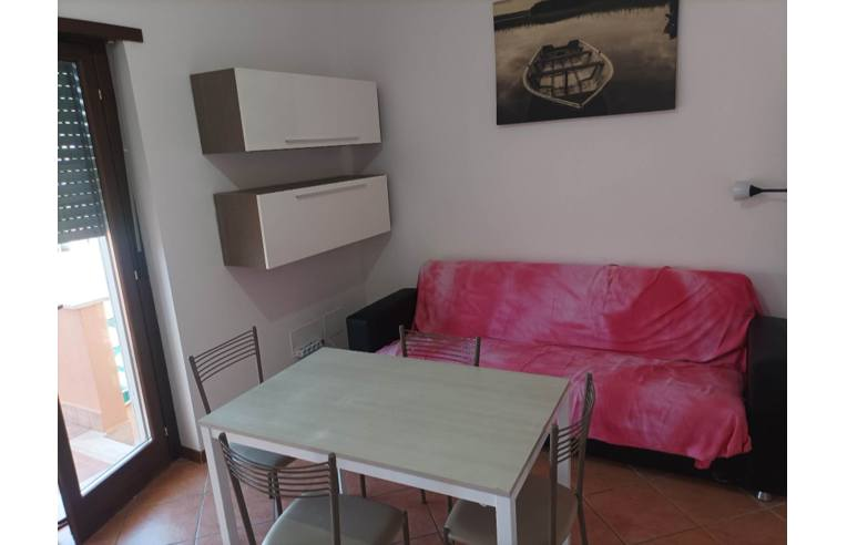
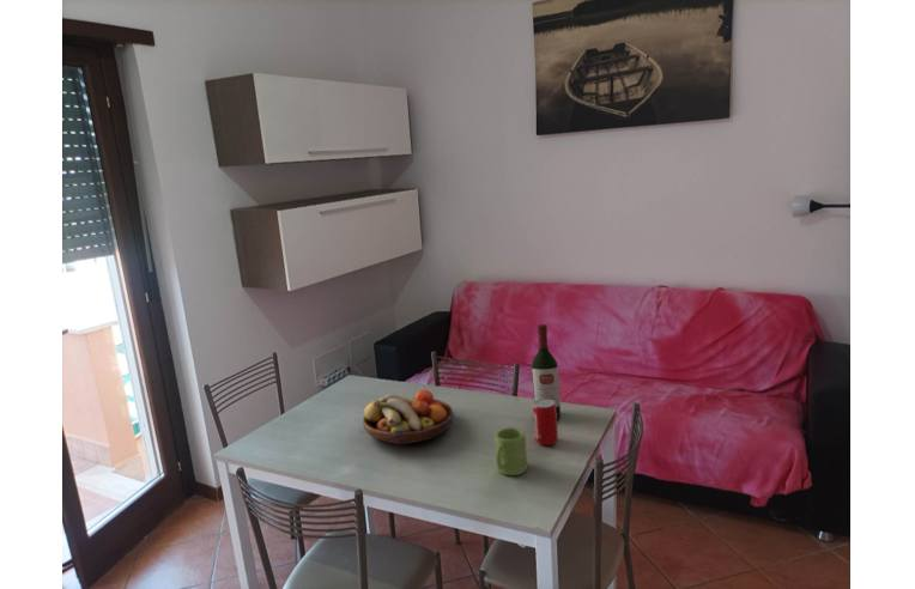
+ mug (508, 454)
+ wine bottle (545, 370)
+ beverage can (545, 421)
+ fruit bowl (407, 411)
